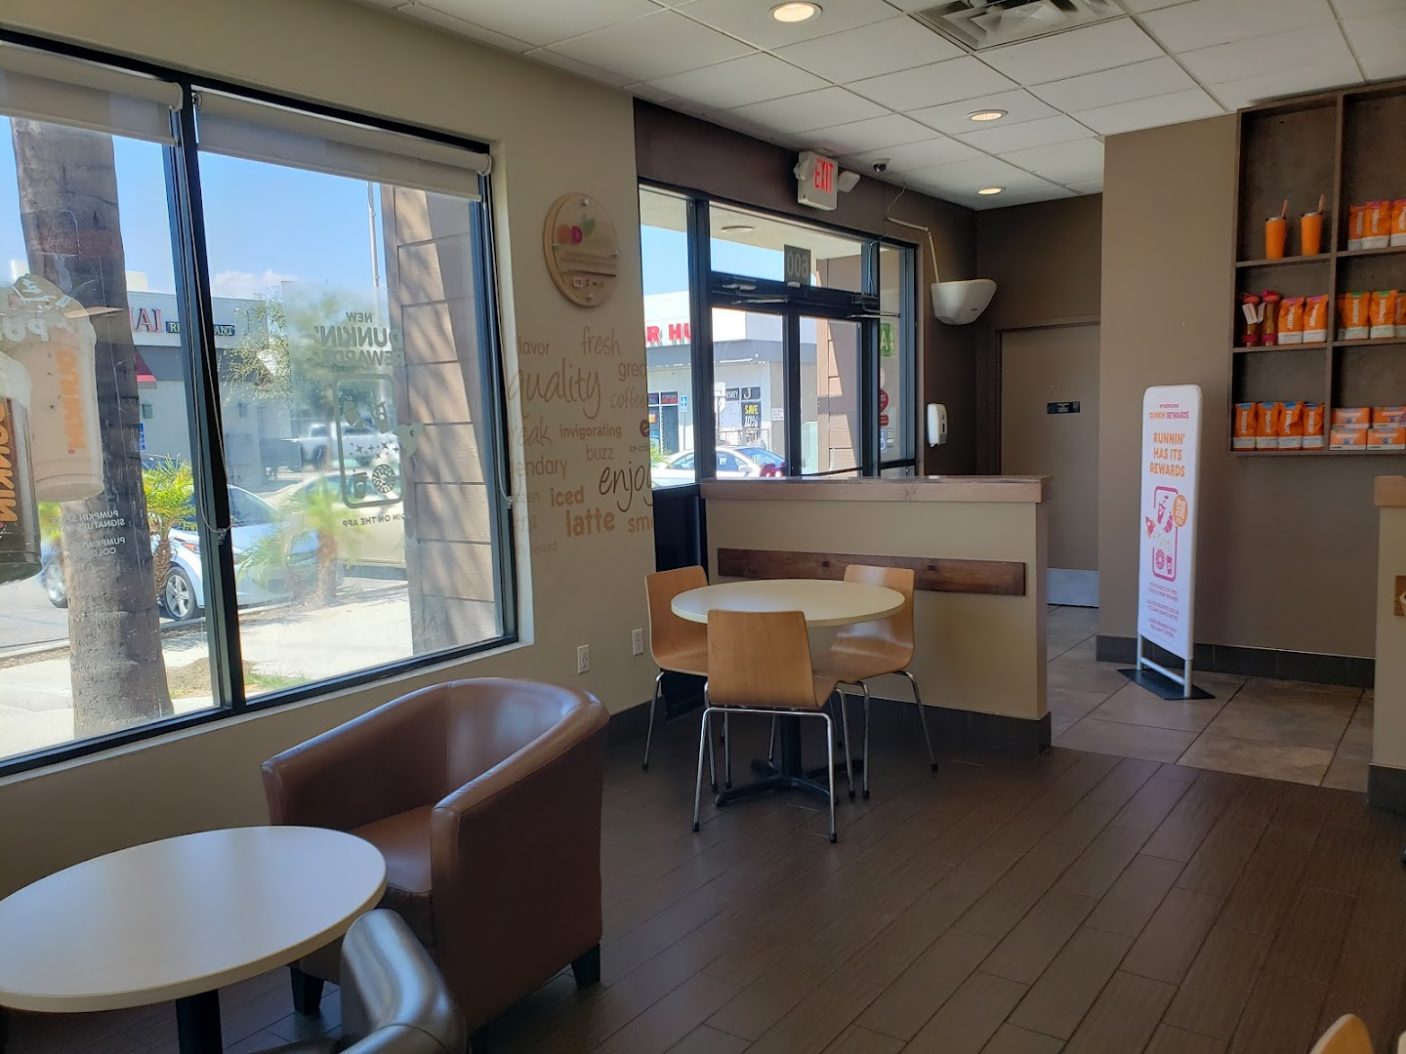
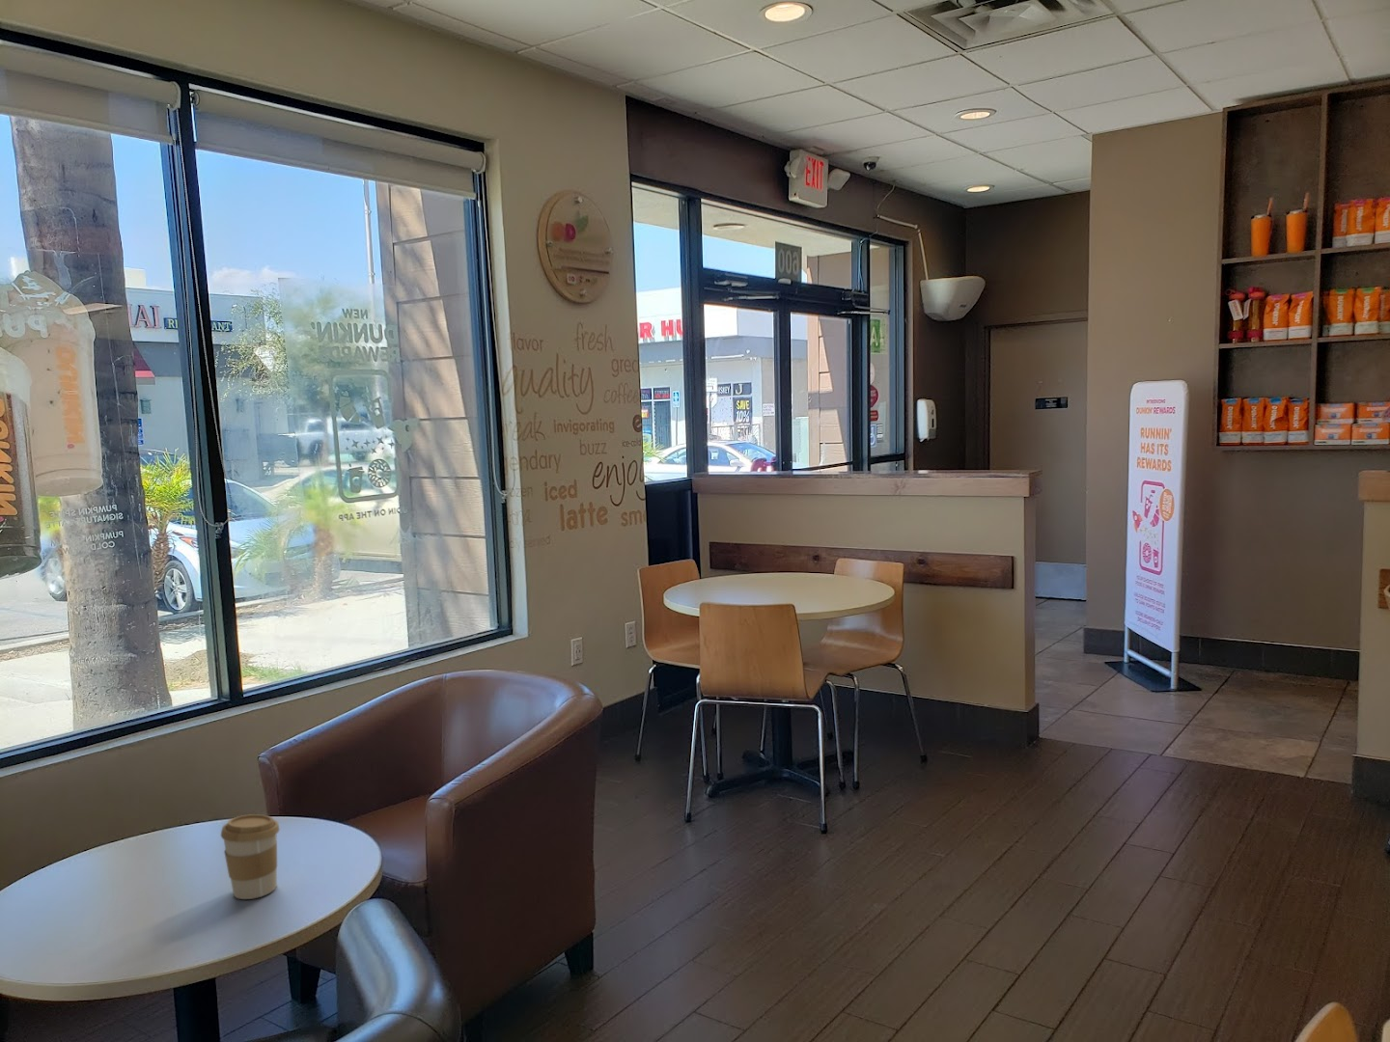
+ coffee cup (252, 854)
